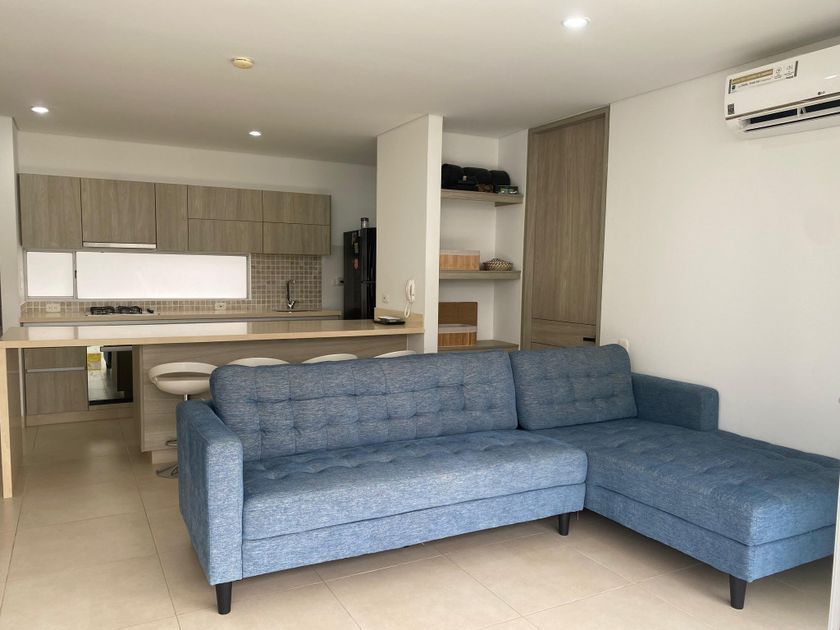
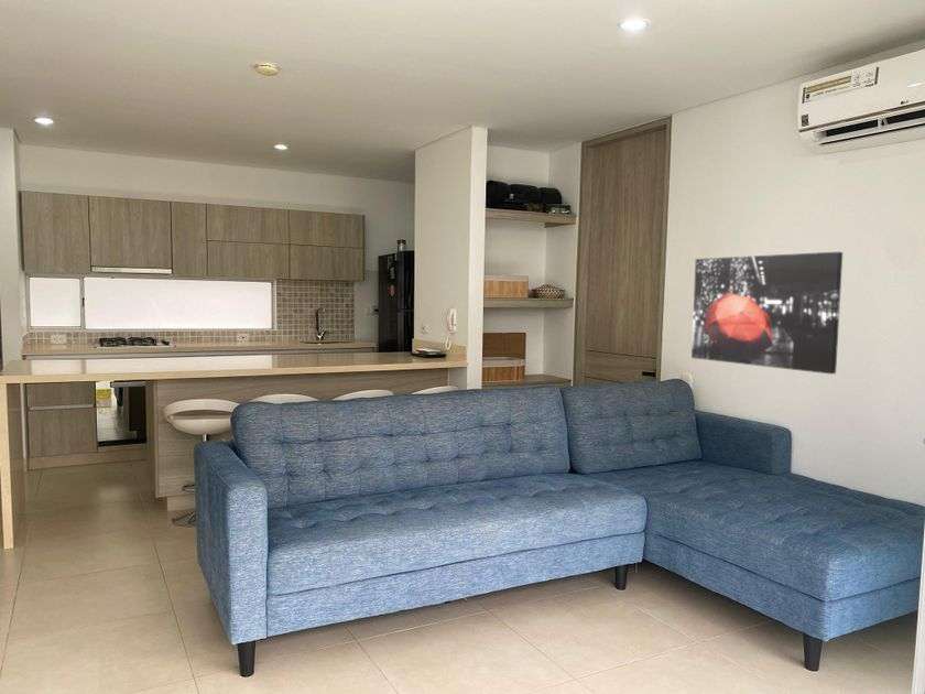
+ wall art (759, 311)
